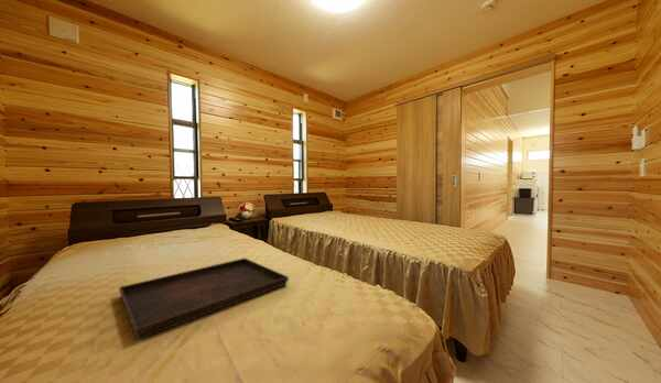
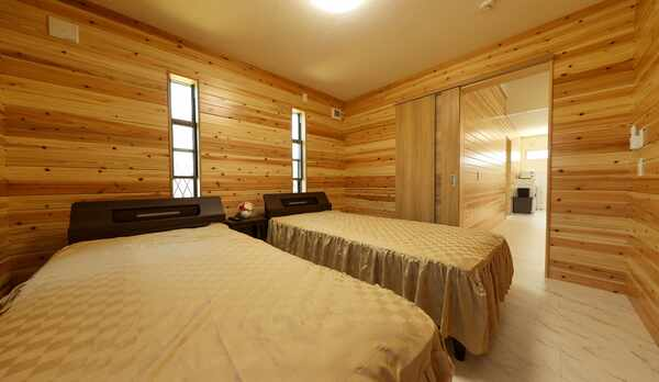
- serving tray (208, 285)
